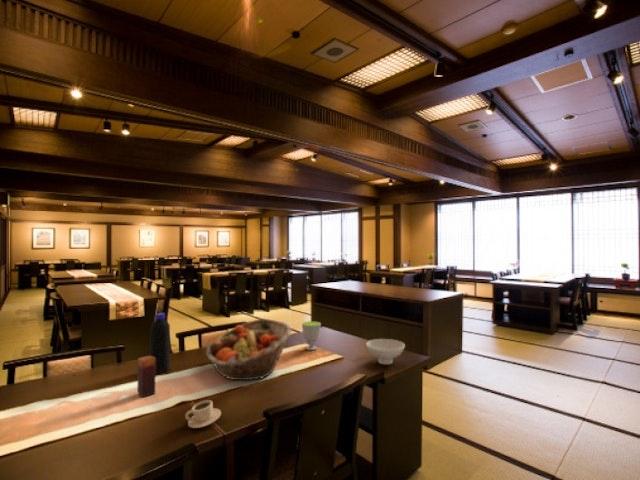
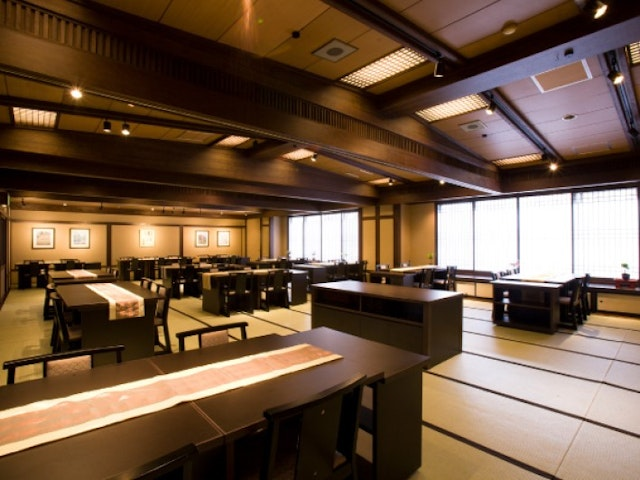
- candle (146, 375)
- cup (203, 412)
- bottle (160, 341)
- cup (311, 336)
- fruit basket (249, 346)
- bowl (385, 352)
